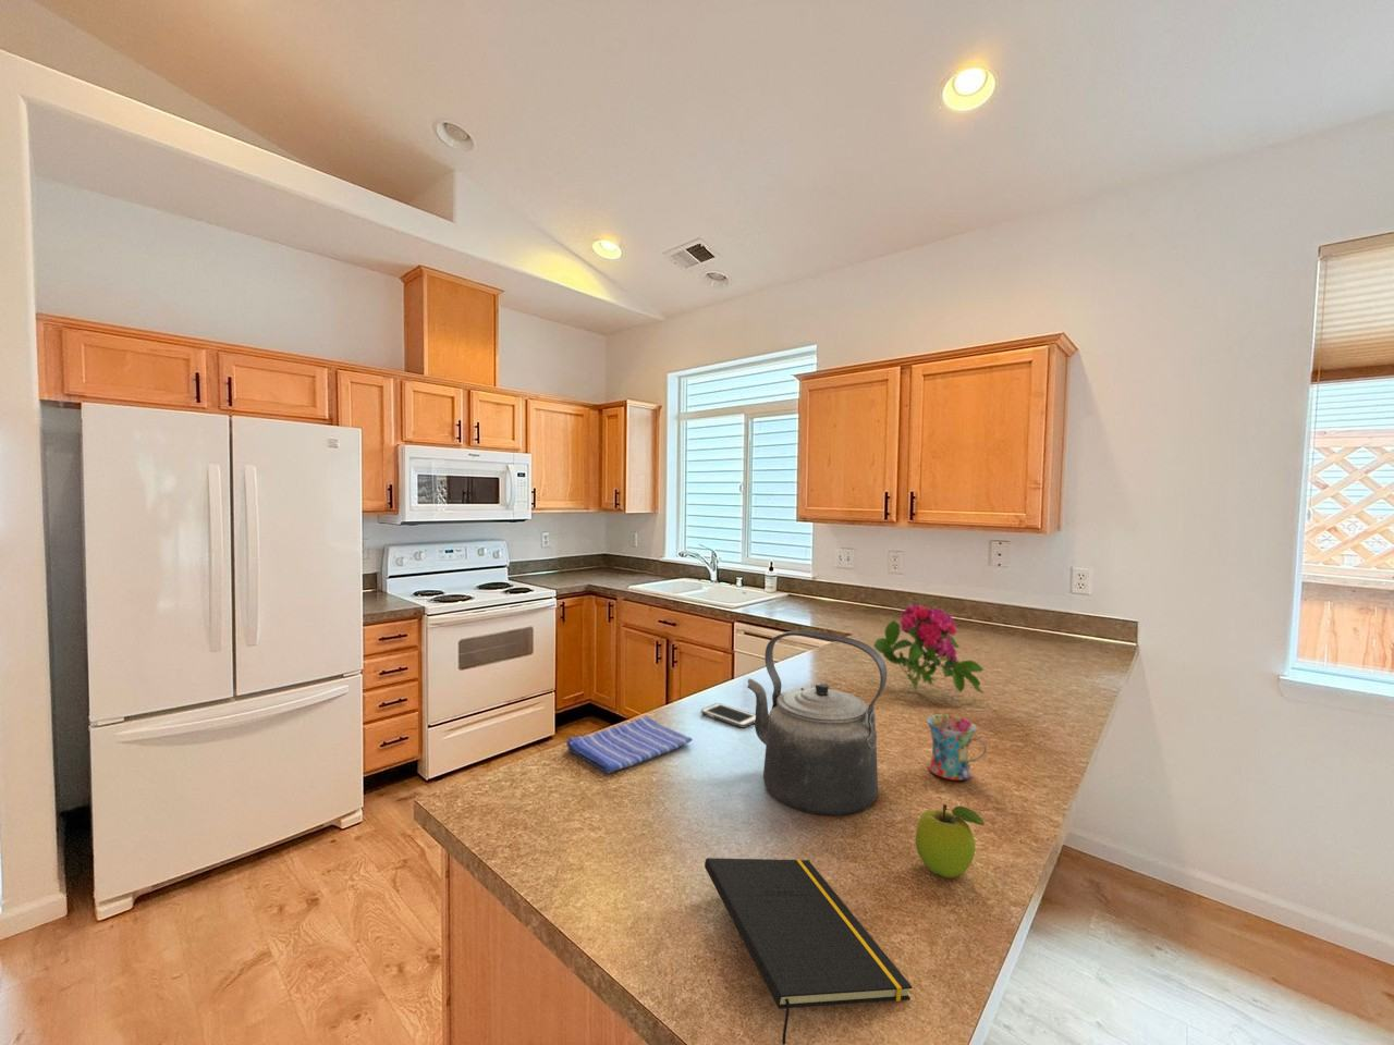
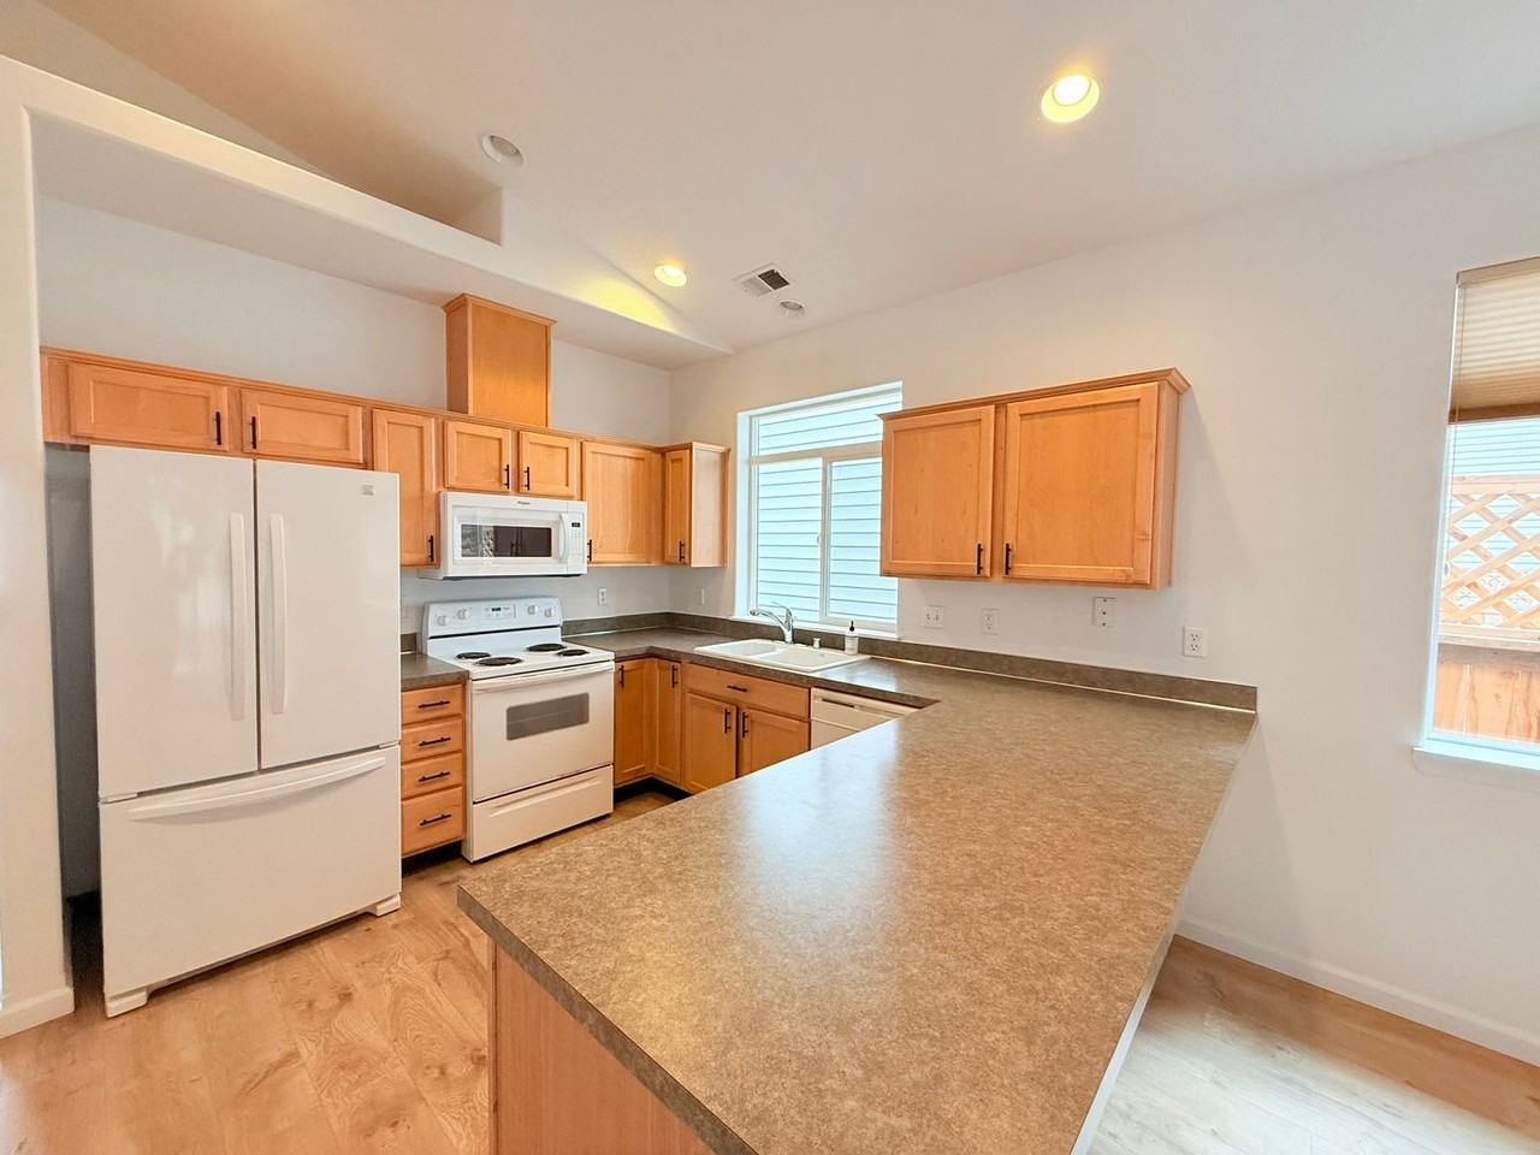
- dish towel (628, 741)
- notepad (796, 920)
- flower (924, 648)
- cell phone (730, 715)
- fruit (948, 839)
- kettle (810, 708)
- mug (956, 750)
